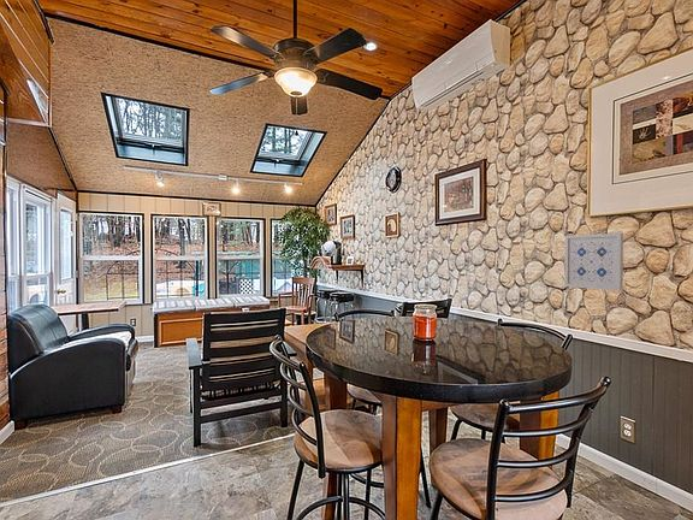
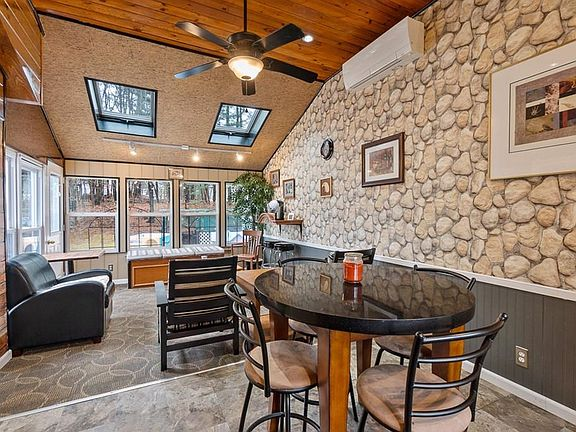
- wall art (592, 261)
